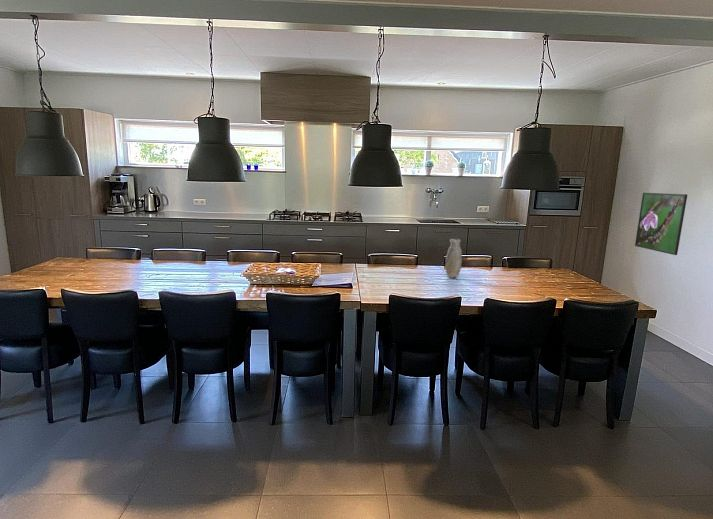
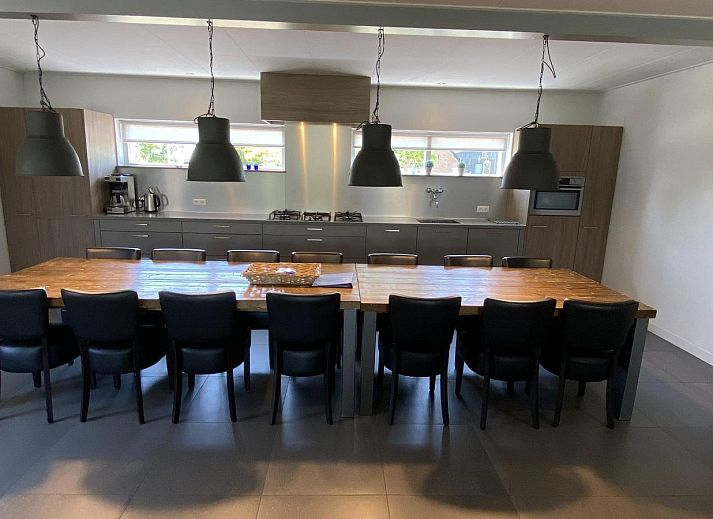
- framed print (659, 222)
- vase (453, 258)
